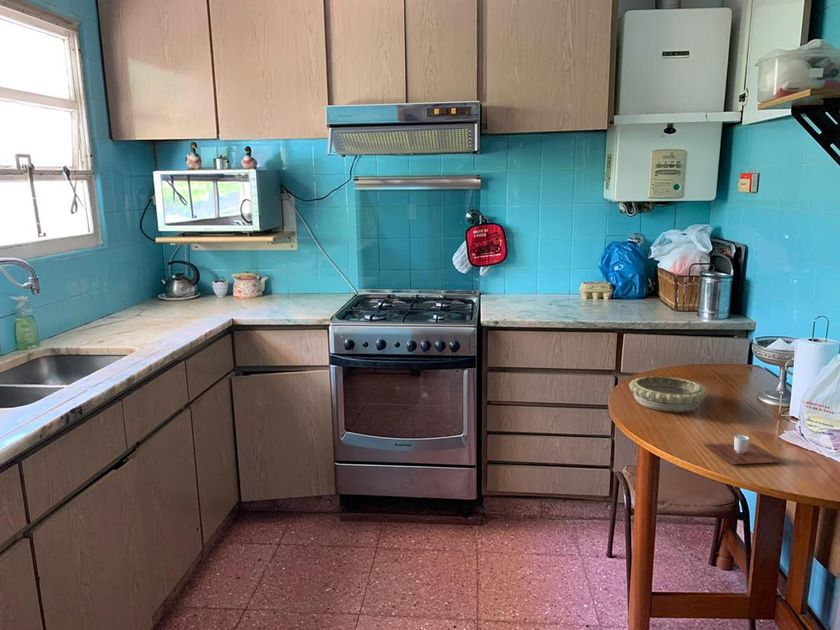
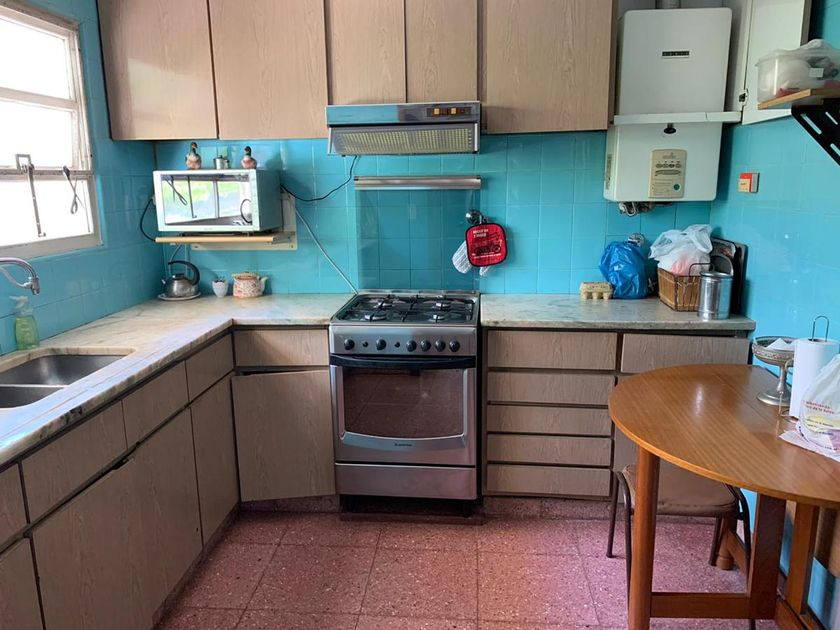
- cup (741, 441)
- decorative bowl (667, 393)
